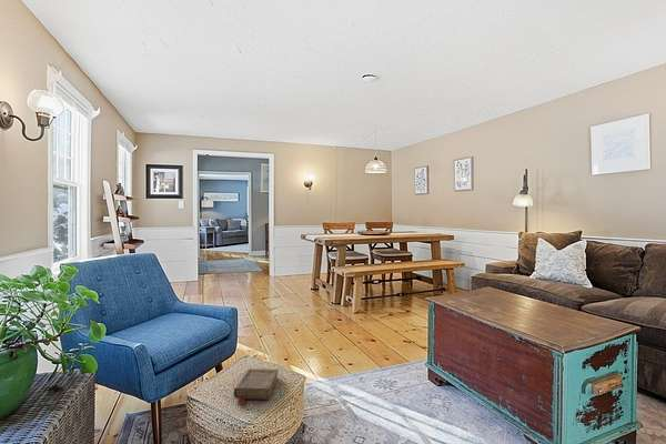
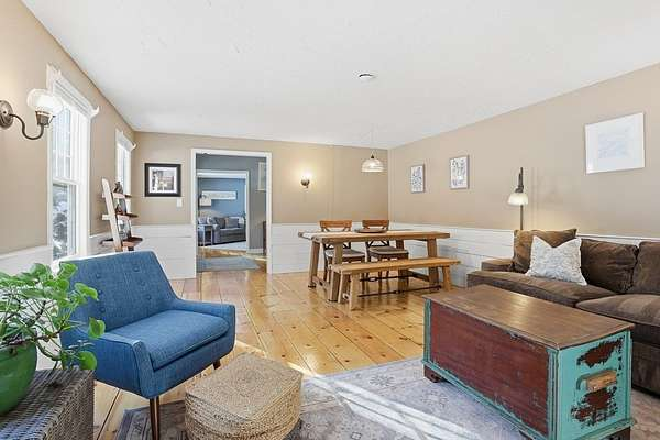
- book (255, 385)
